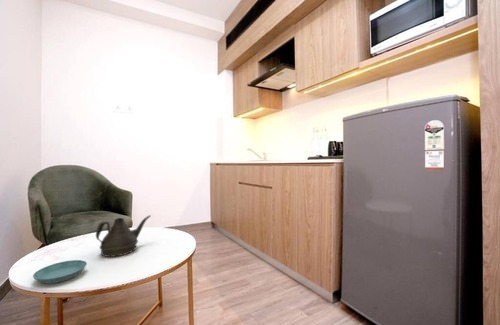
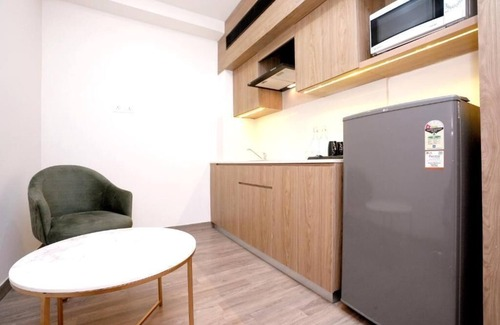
- teapot (126, 233)
- saucer (61, 272)
